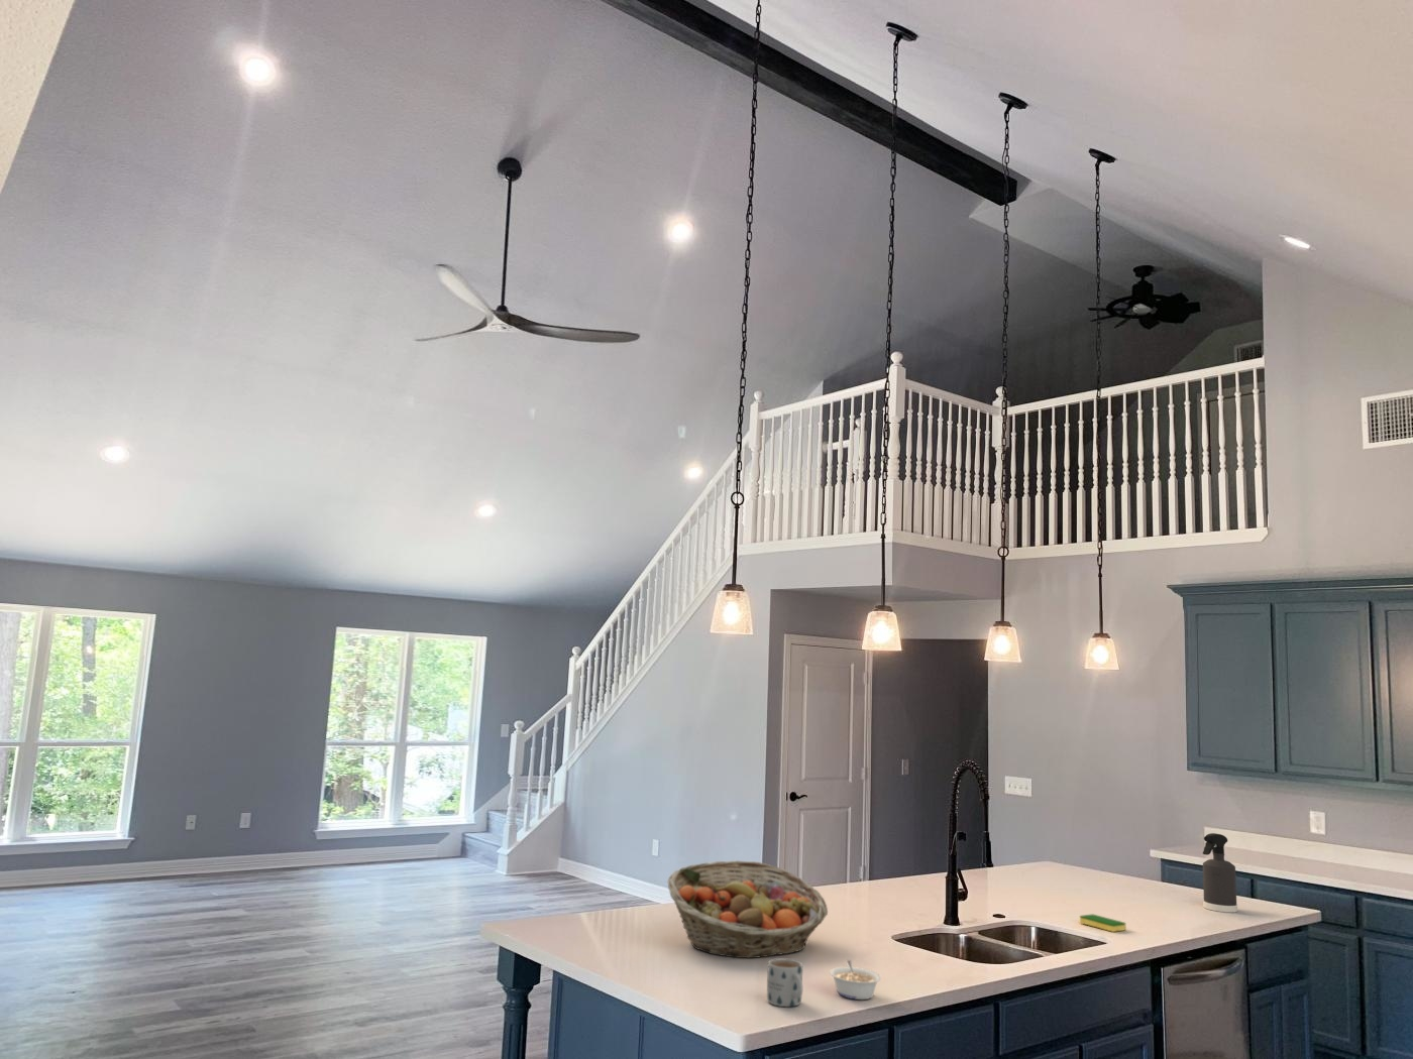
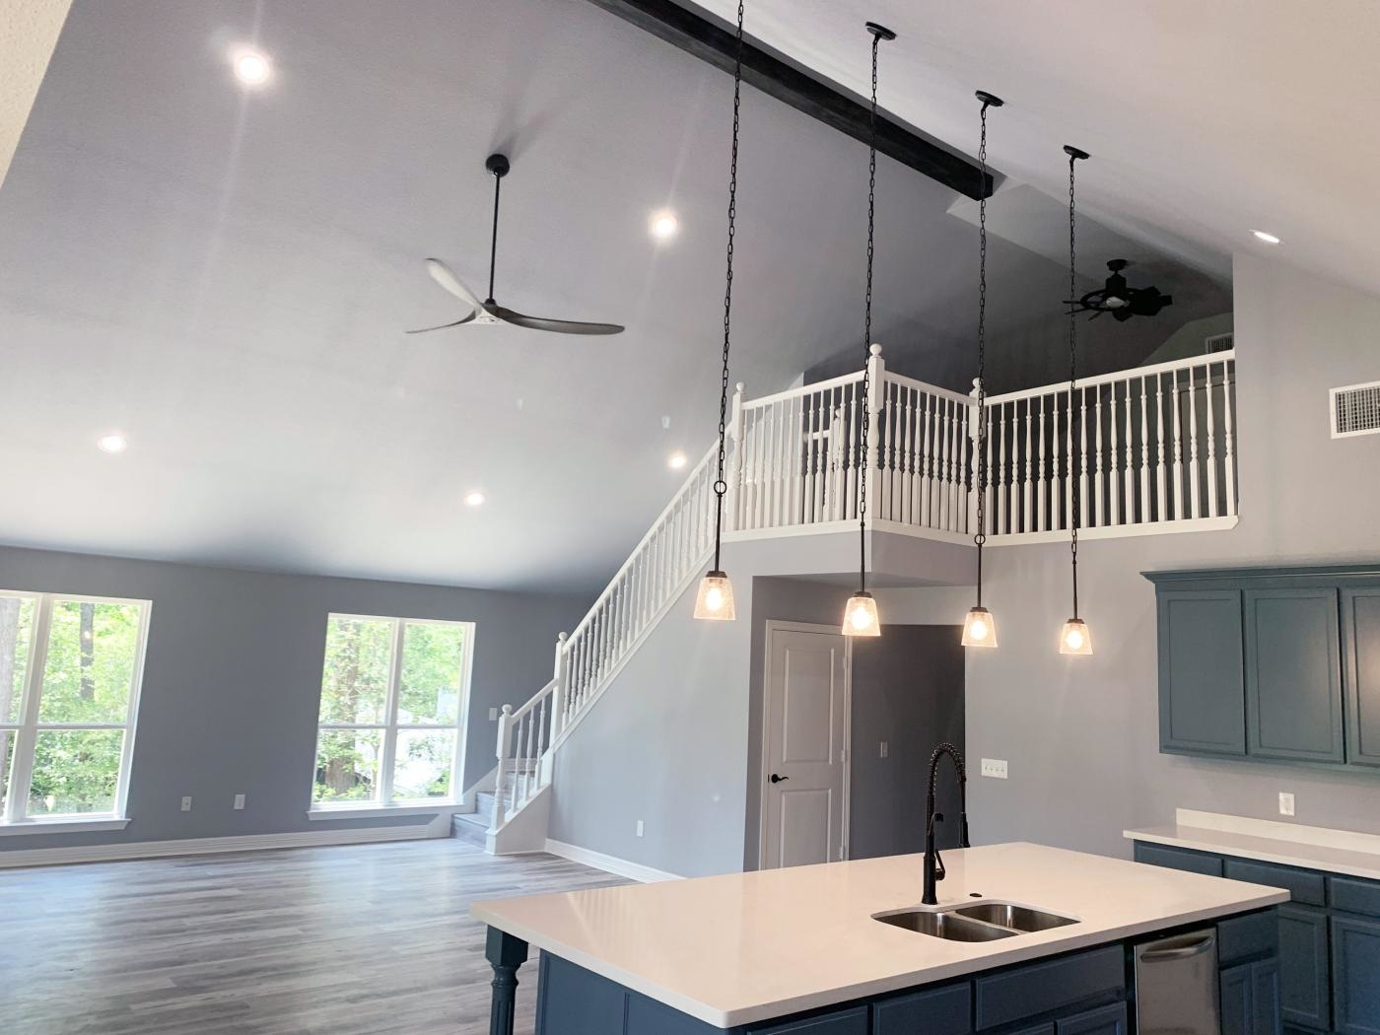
- legume (853, 981)
- fruit basket (745, 907)
- spray bottle (1217, 870)
- mug (788, 983)
- dish sponge (1103, 922)
